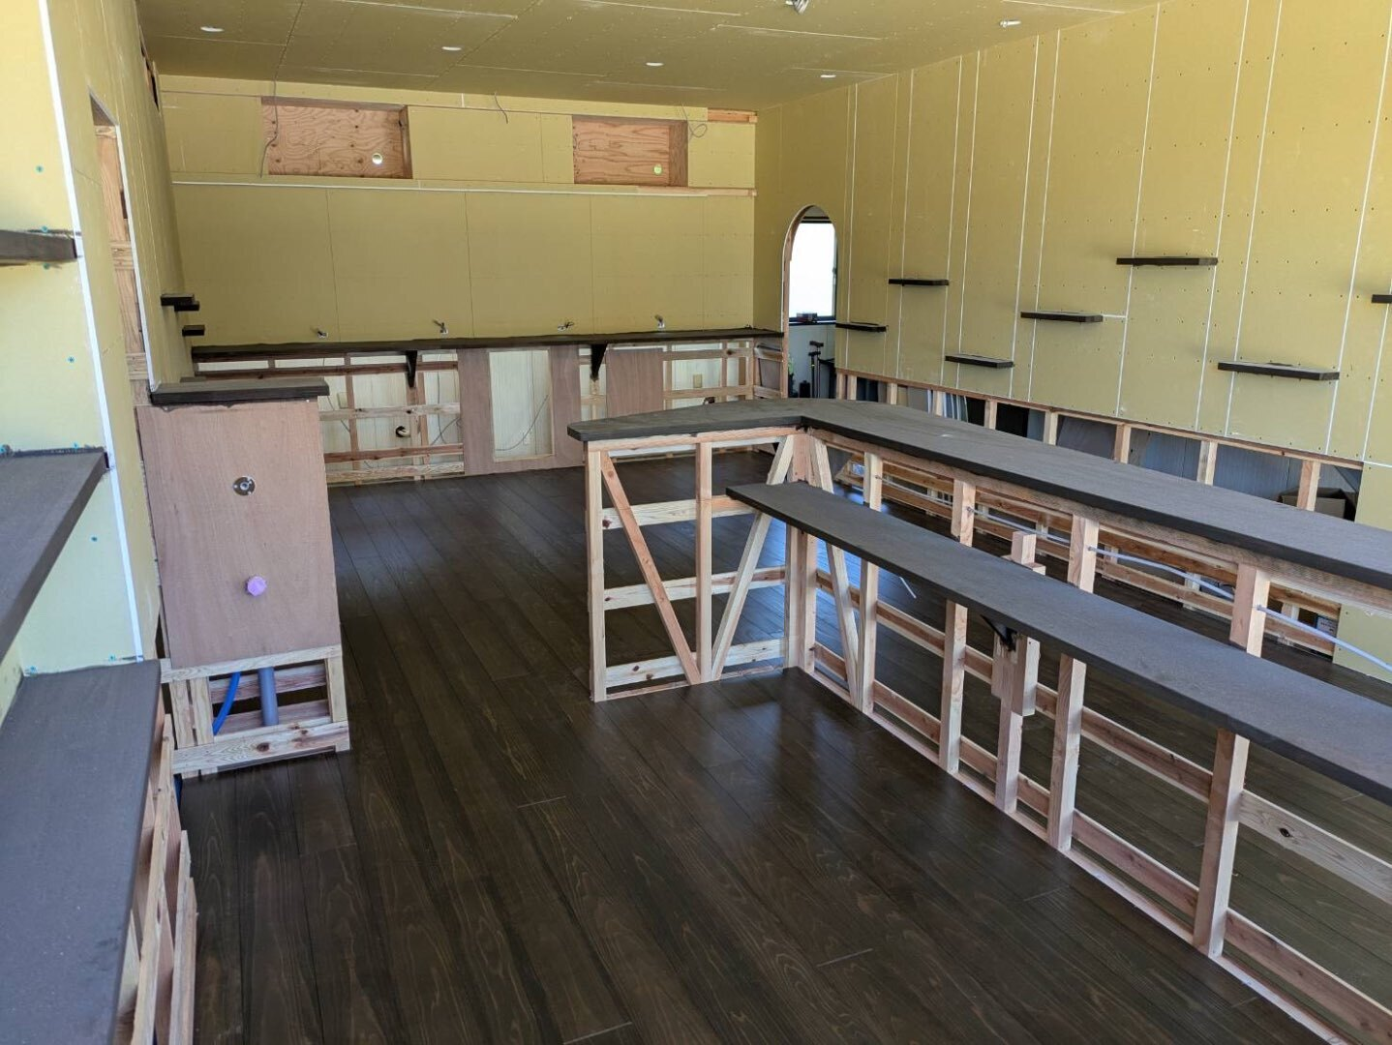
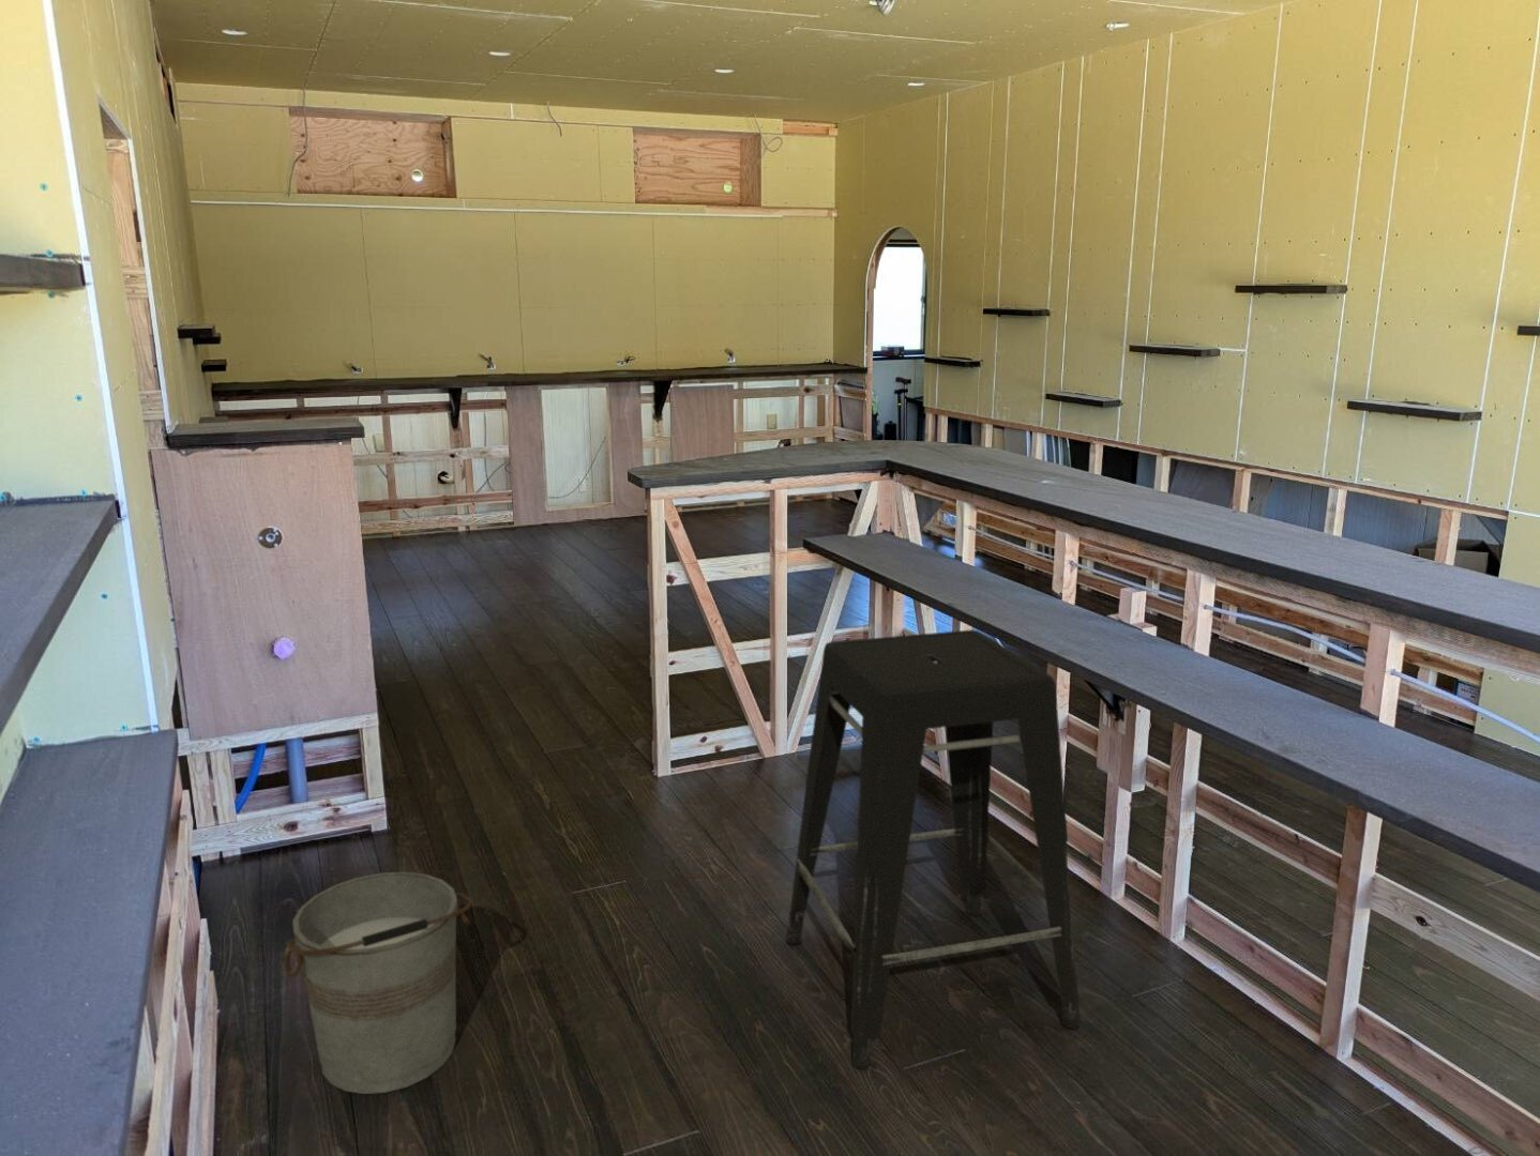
+ stool (929, 832)
+ bucket (383, 974)
